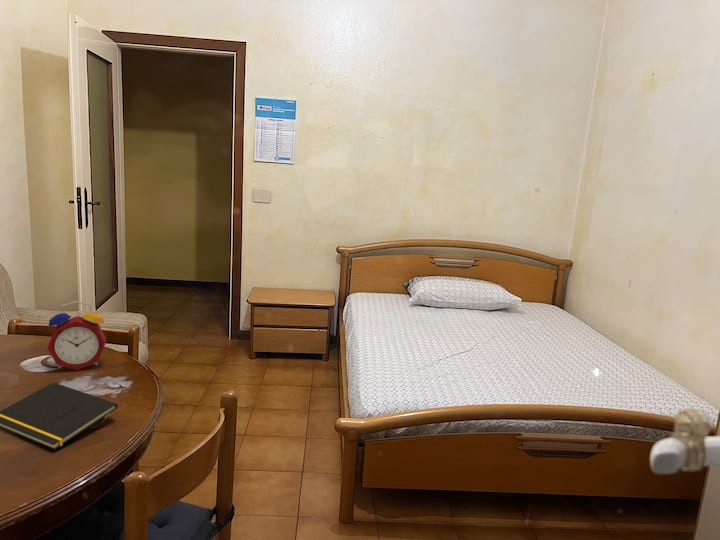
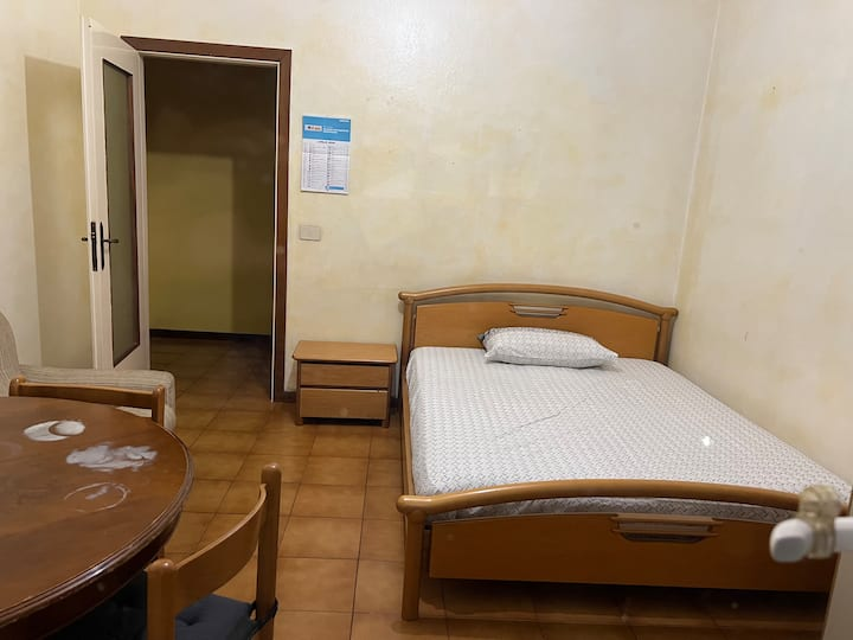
- notepad (54, 412)
- alarm clock (77, 333)
